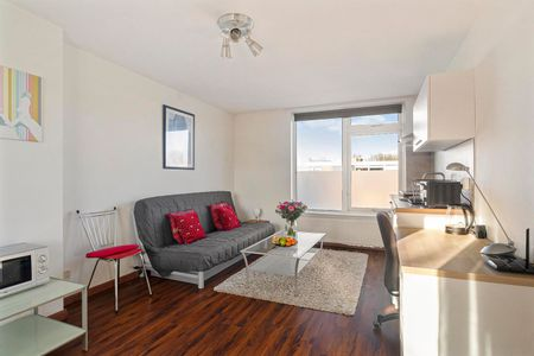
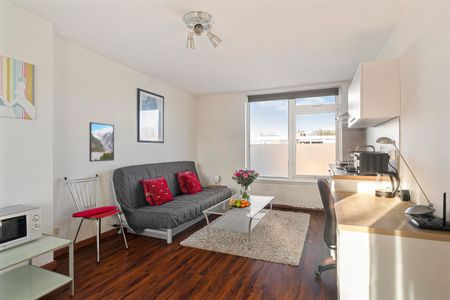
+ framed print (102, 142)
